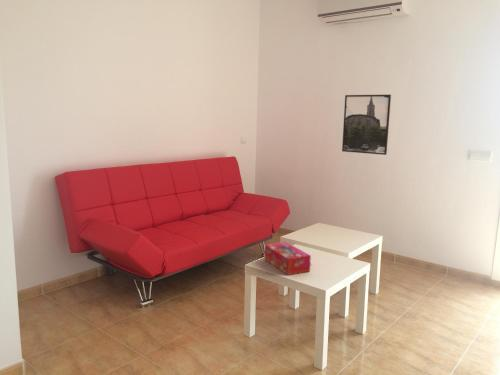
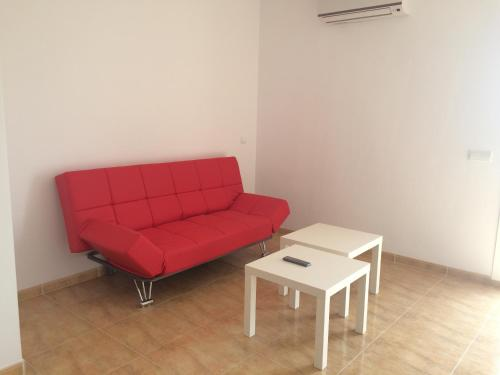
- tissue box (286, 257)
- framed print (365, 124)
